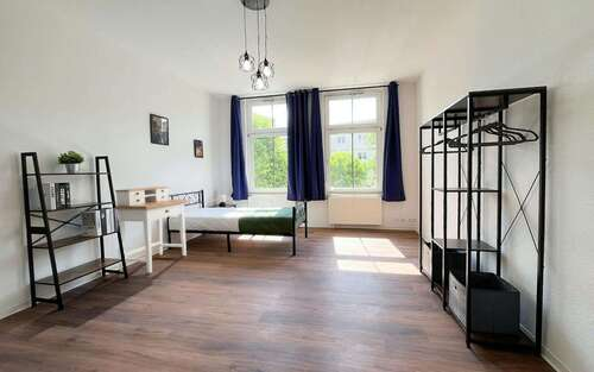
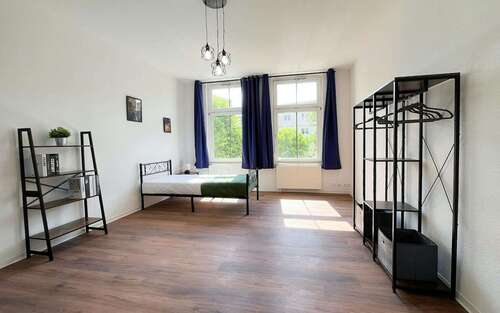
- desk (157, 225)
